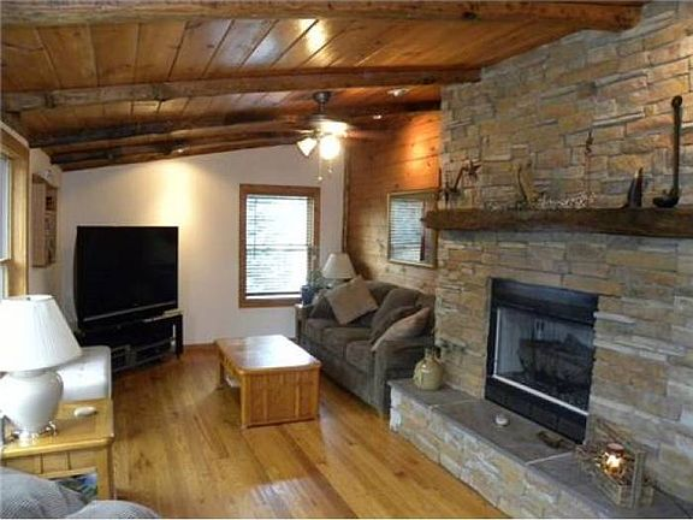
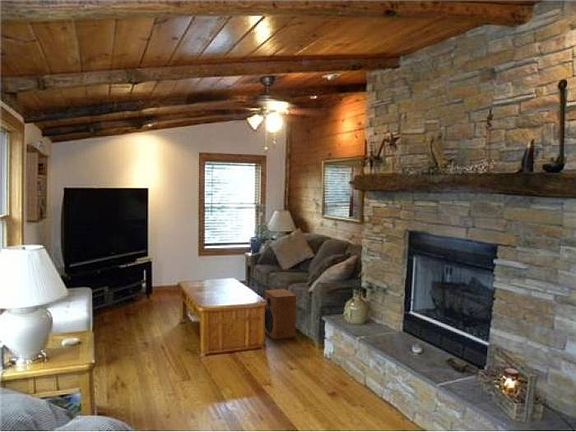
+ speaker (279, 313)
